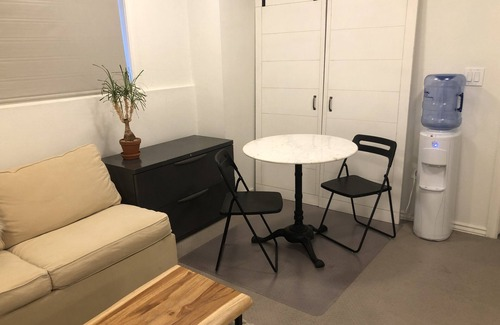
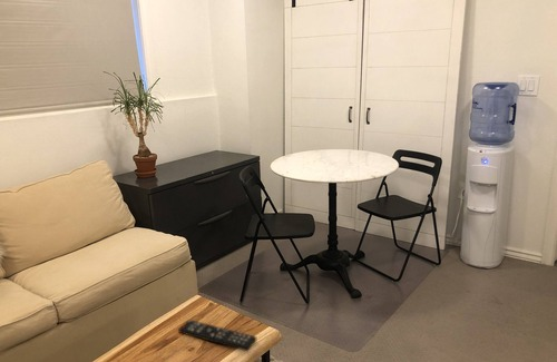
+ remote control (216, 333)
